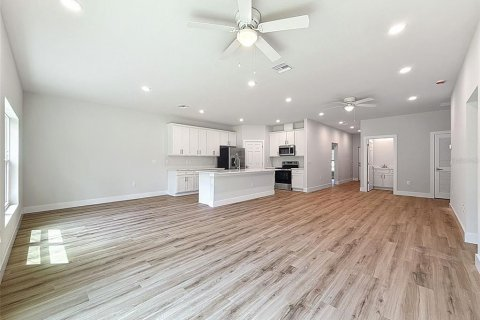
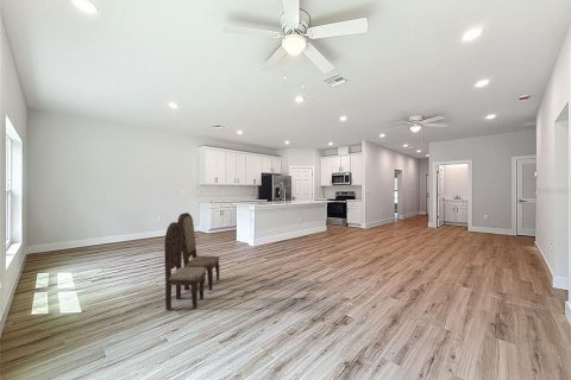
+ dining chair (192, 253)
